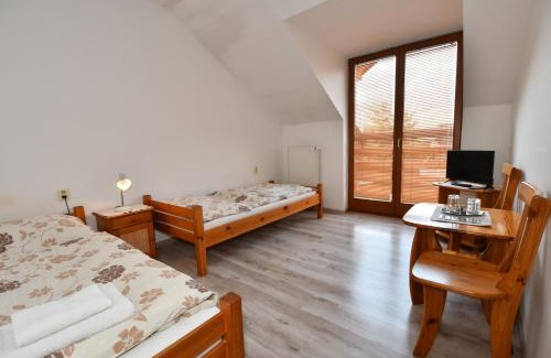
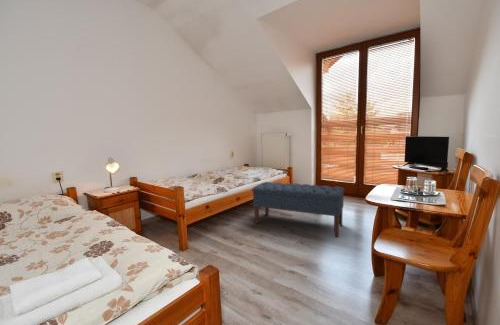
+ bench (297, 205)
